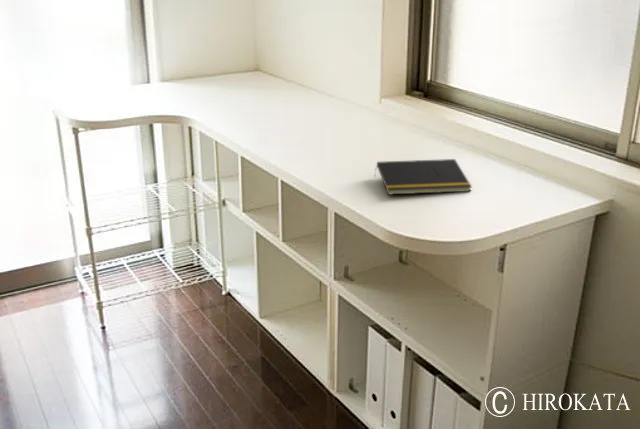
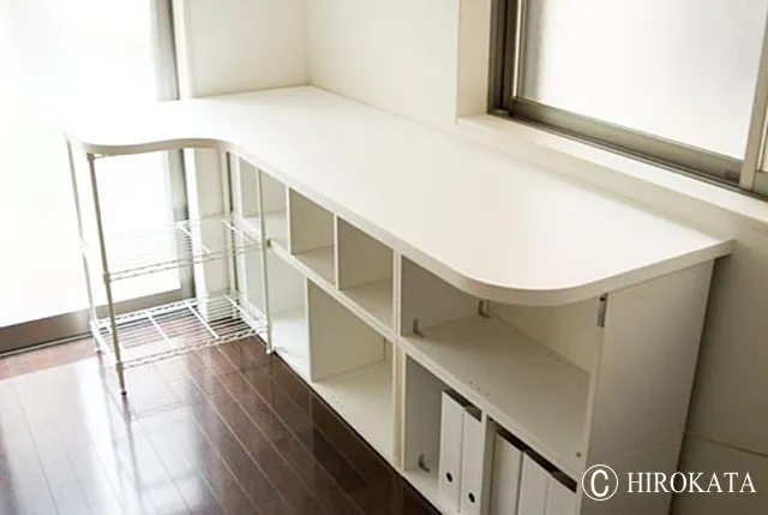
- notepad (423, 176)
